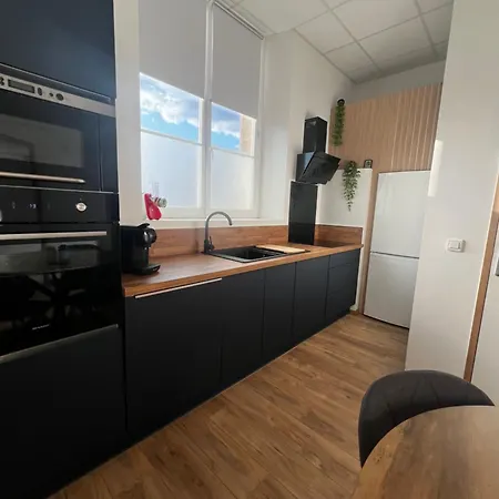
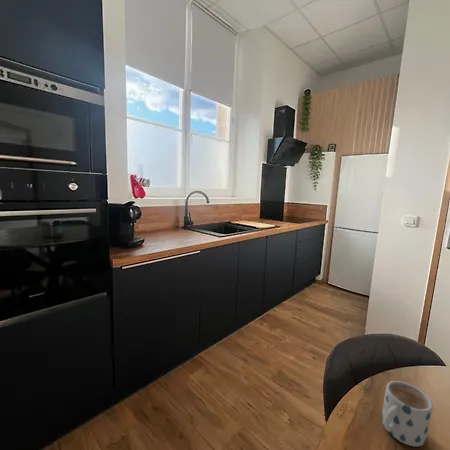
+ mug (401, 414)
